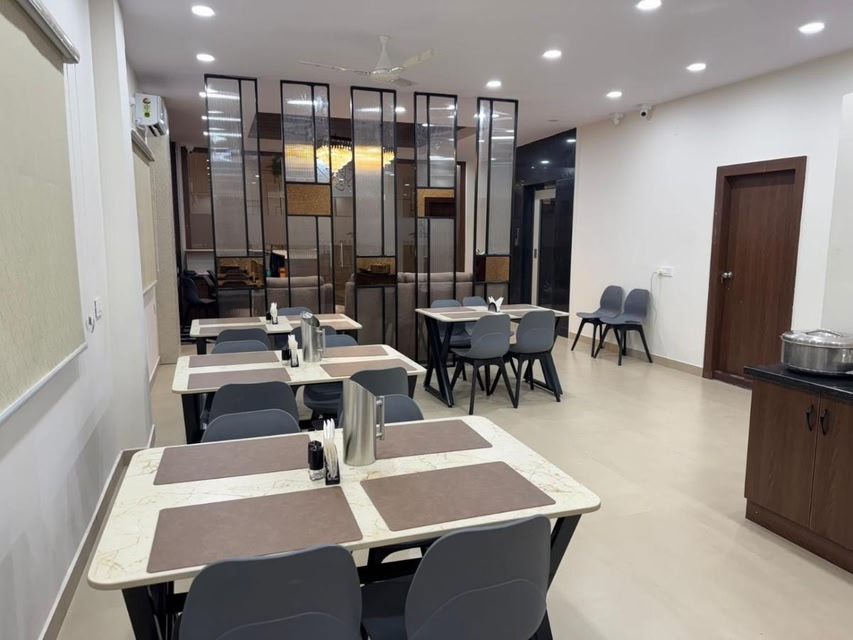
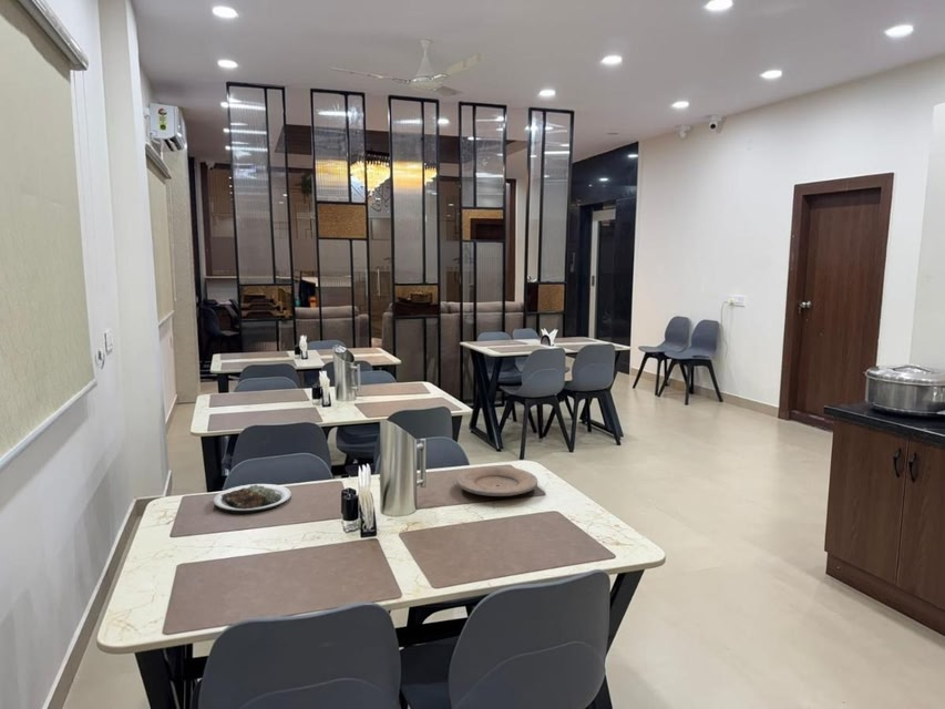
+ plate (496, 483)
+ plate (253, 495)
